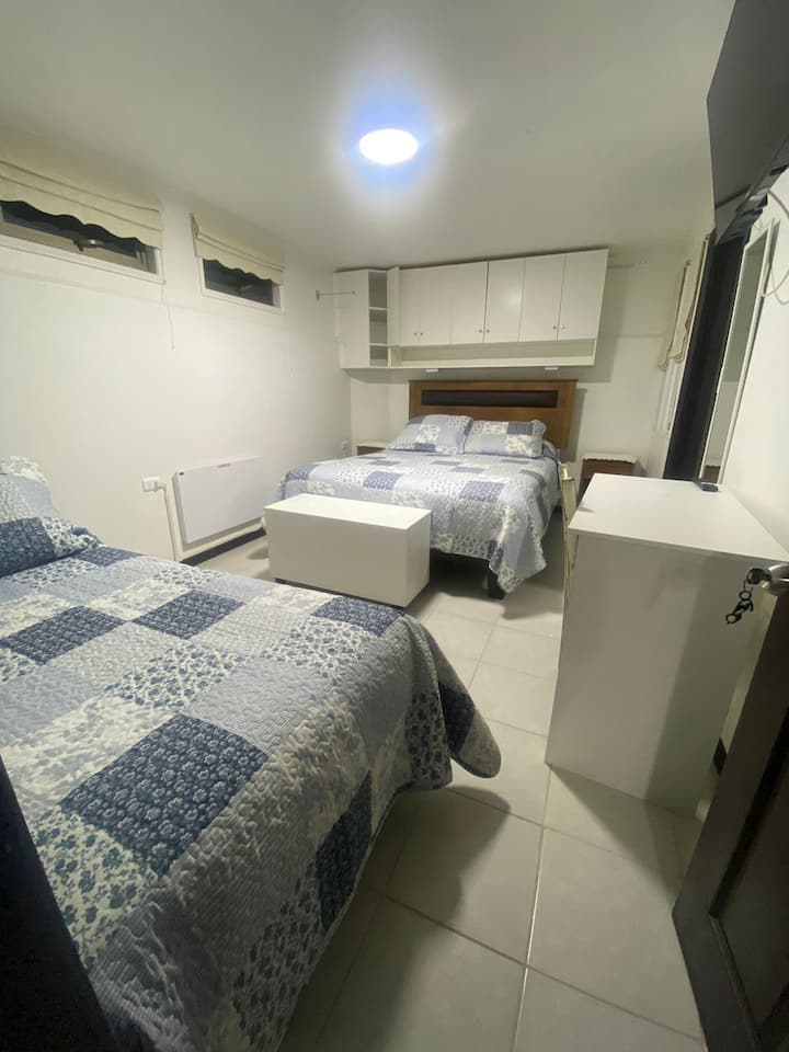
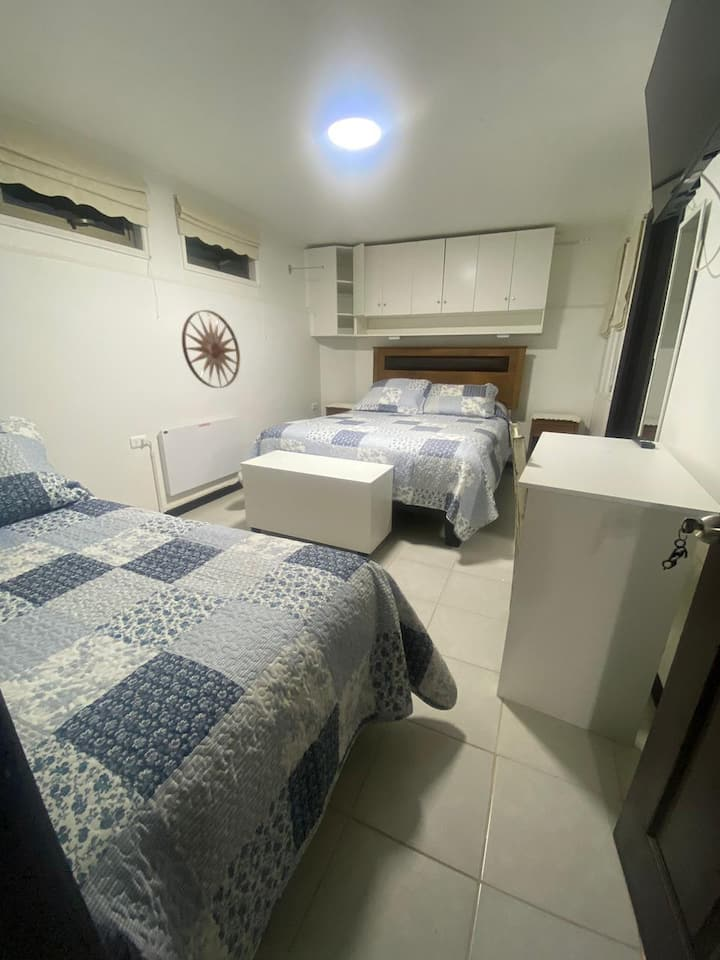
+ wall art (213, 350)
